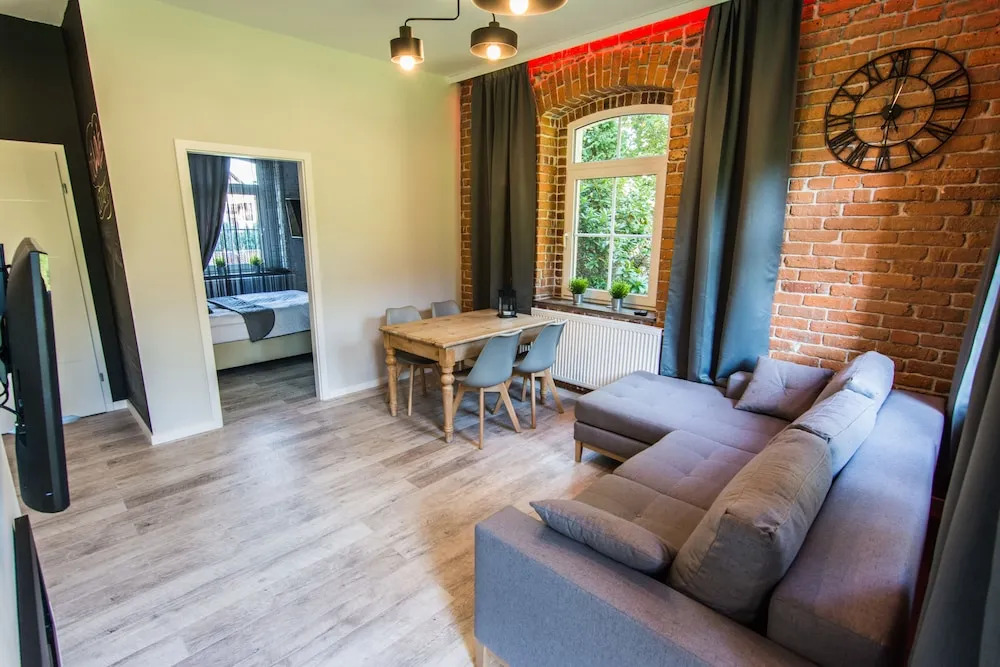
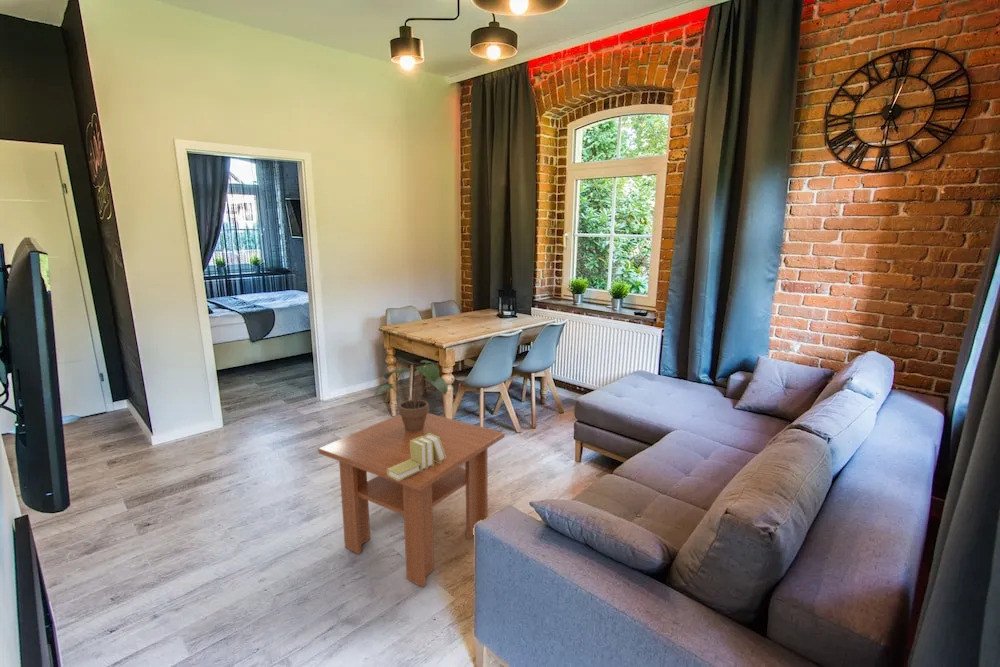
+ potted plant (414, 394)
+ coffee table (416, 490)
+ books (417, 454)
